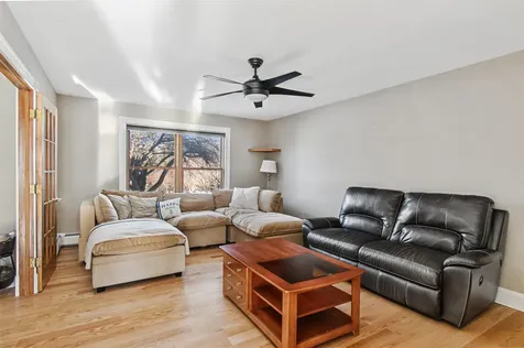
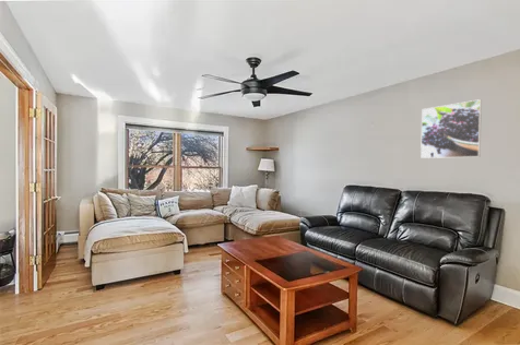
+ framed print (448, 131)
